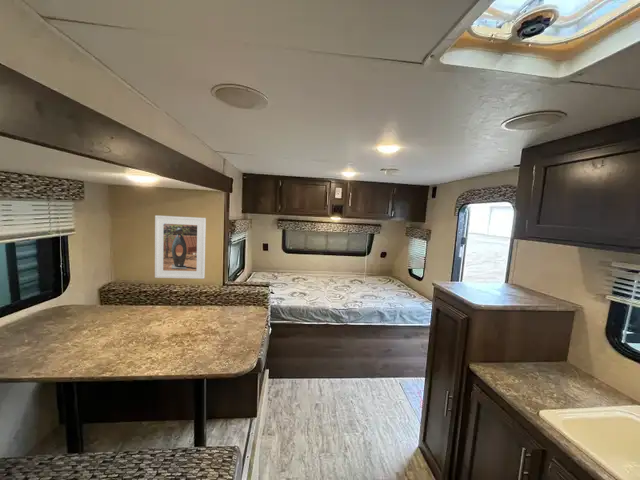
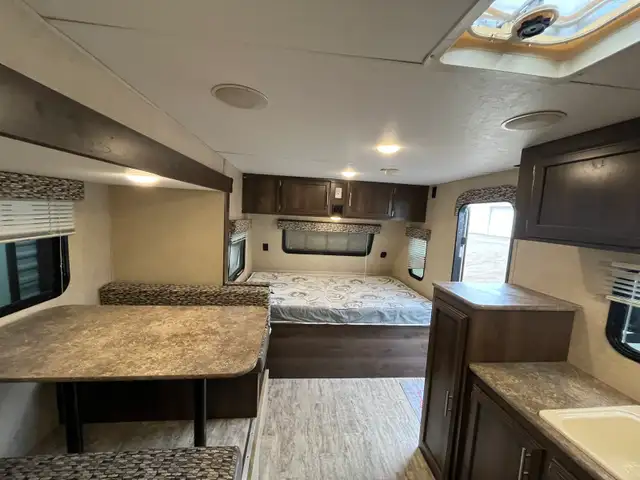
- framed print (180, 247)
